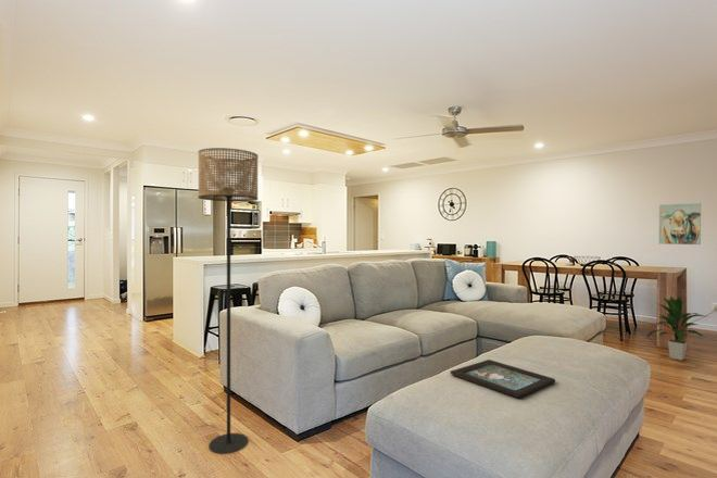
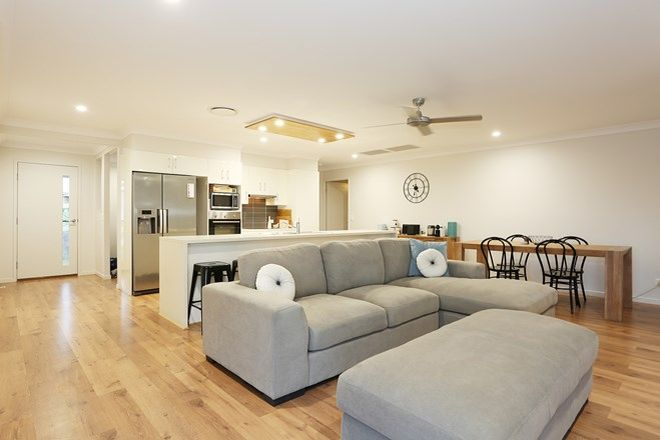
- floor lamp (228, 299)
- indoor plant (675, 326)
- wall art (679, 224)
- decorative tray (501, 376)
